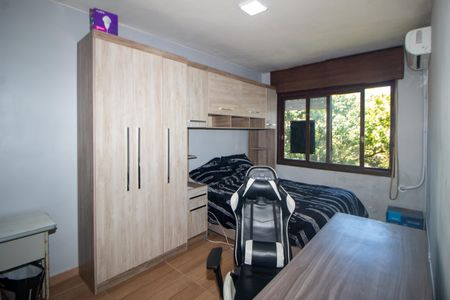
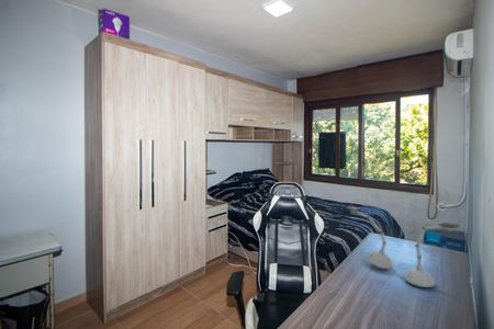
+ desk lamp (385, 242)
